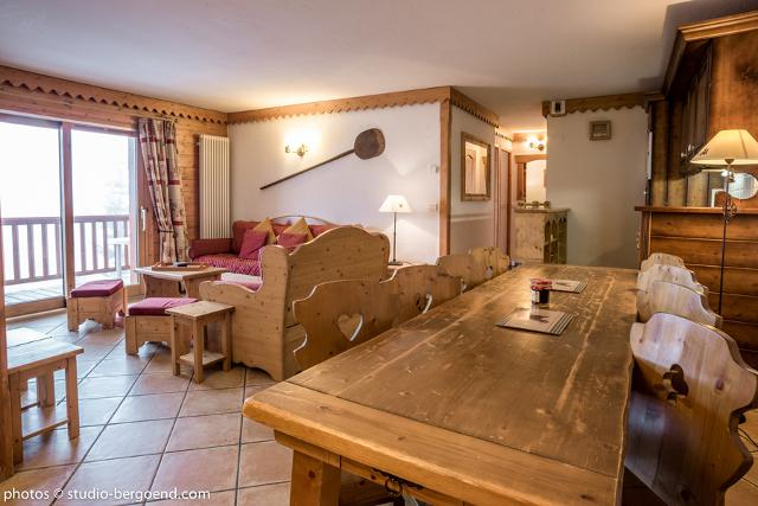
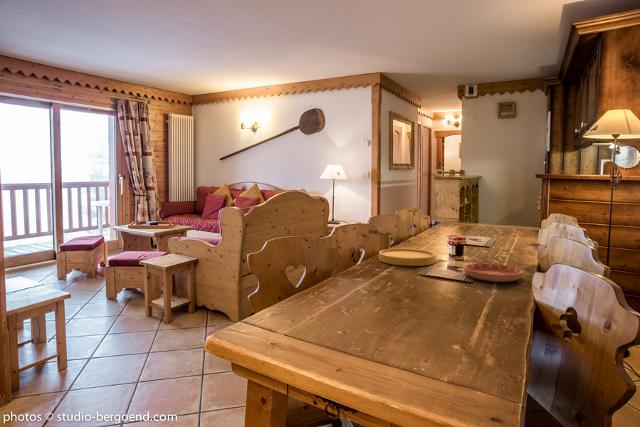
+ plate (406, 256)
+ saucer (492, 272)
